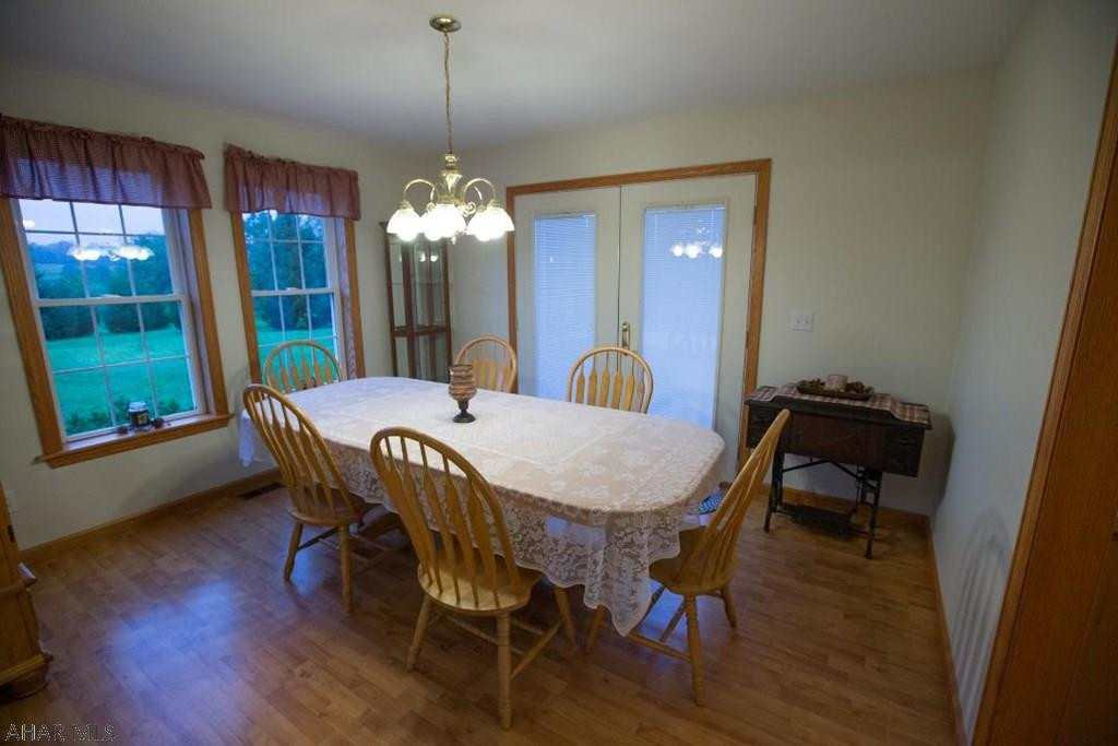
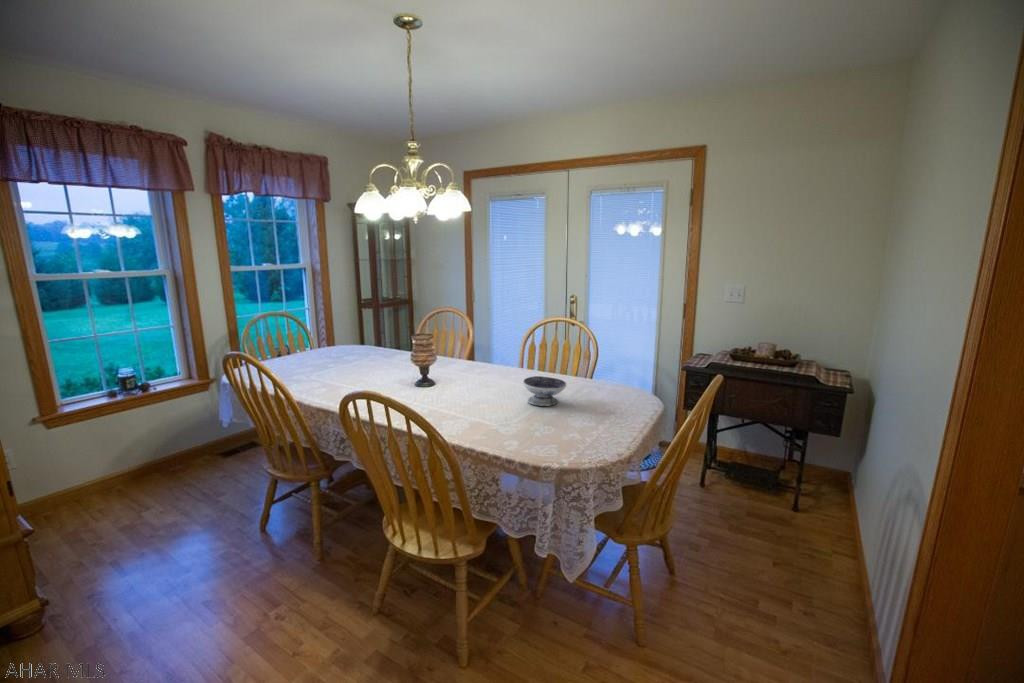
+ bowl (544, 391)
